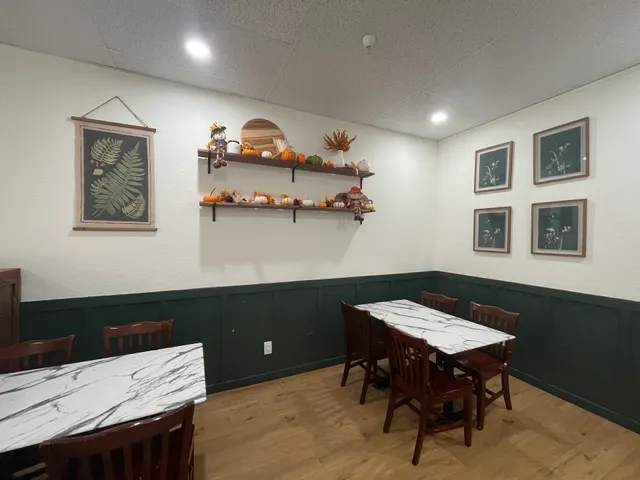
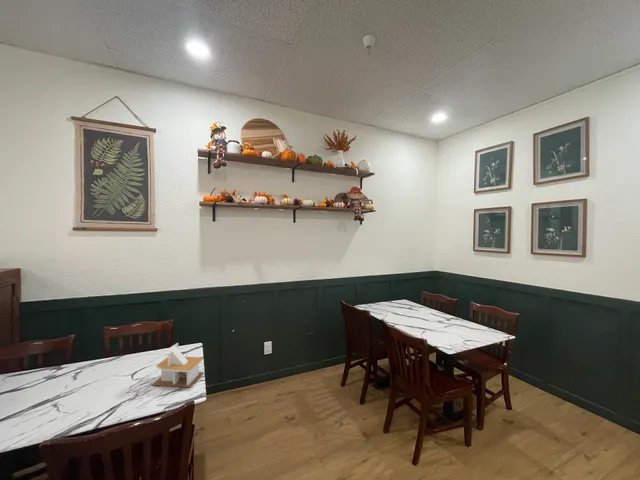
+ napkin holder (179, 362)
